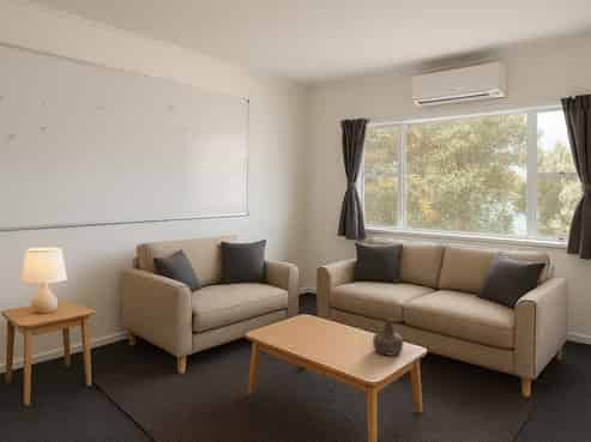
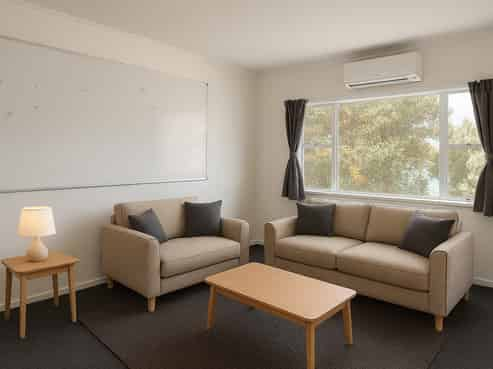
- bottle (387, 334)
